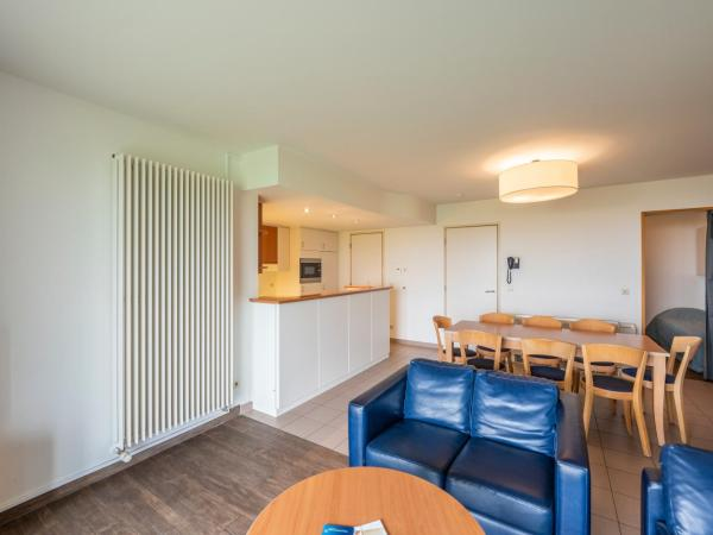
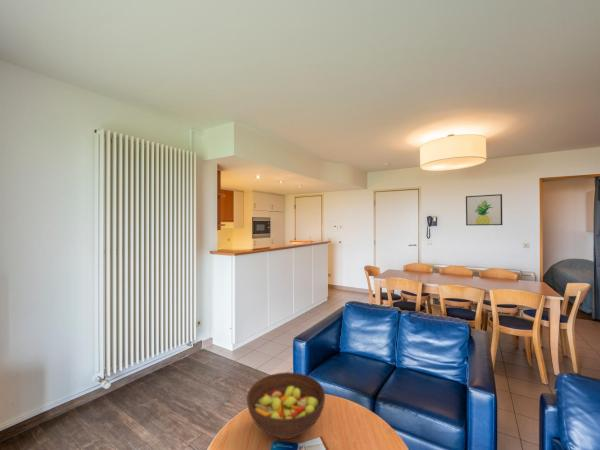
+ fruit bowl (286, 410)
+ wall art (483, 210)
